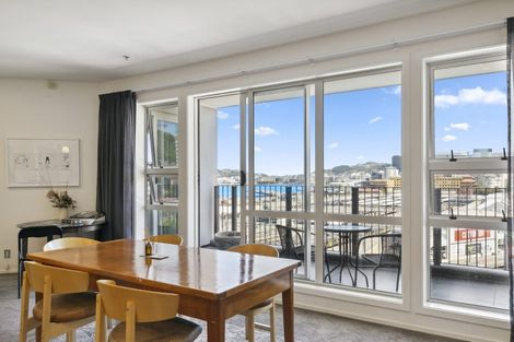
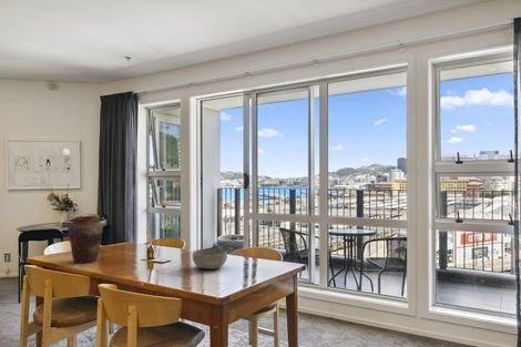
+ vase (85, 238)
+ bowl (210, 259)
